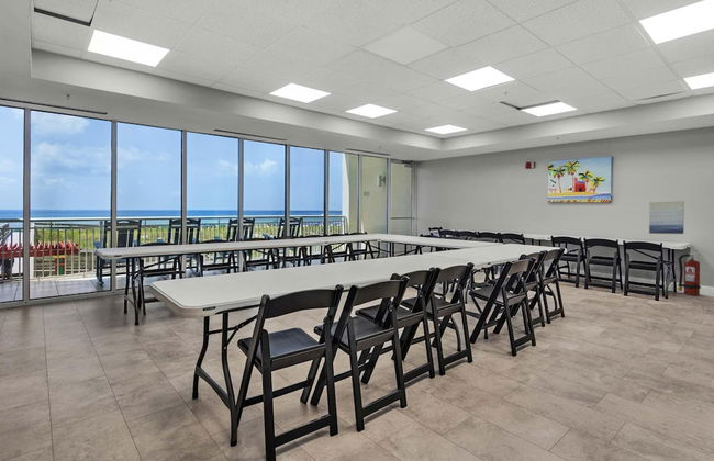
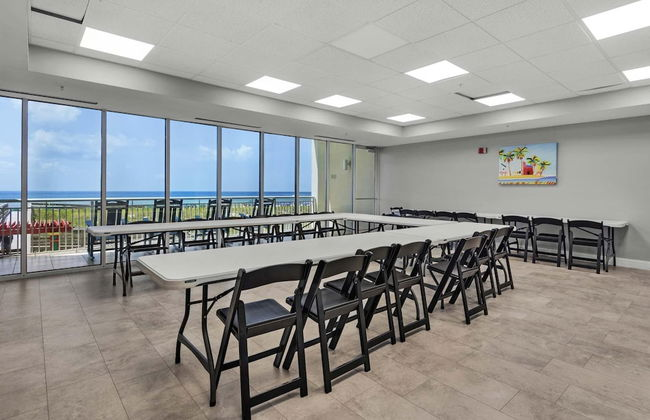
- wall art (666, 217)
- fire extinguisher (689, 272)
